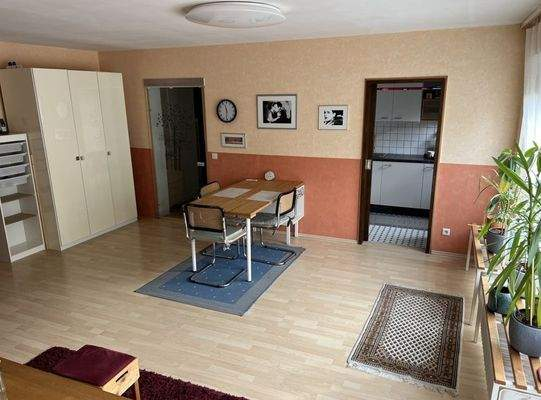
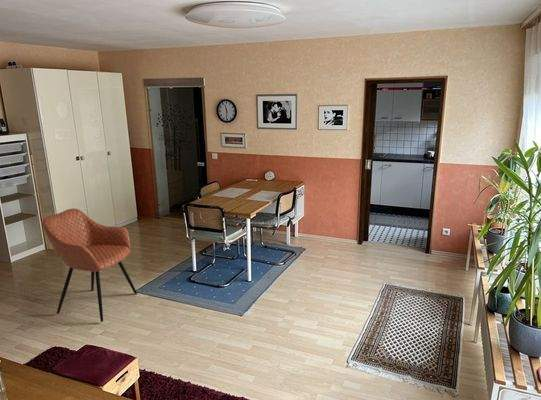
+ armchair (91, 260)
